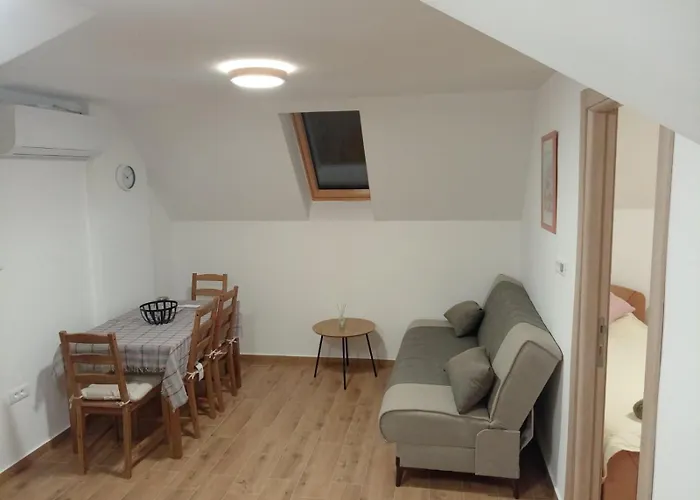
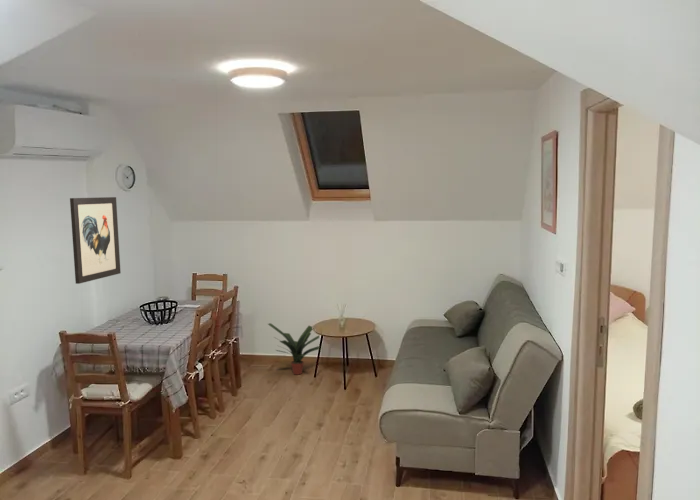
+ potted plant (294, 348)
+ wall art (96, 238)
